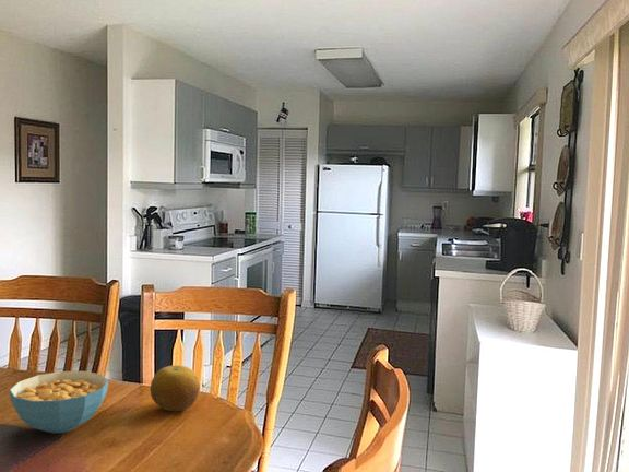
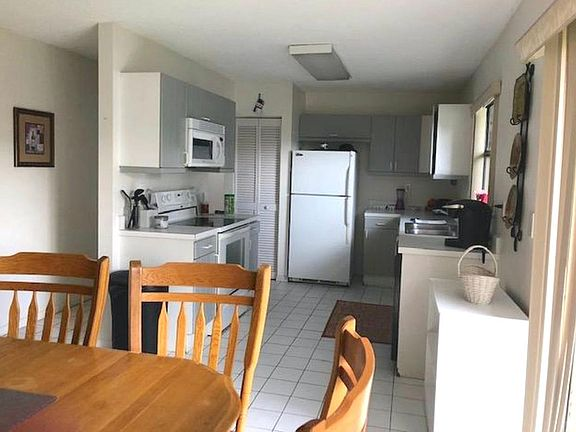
- fruit (175, 388)
- cereal bowl (60, 405)
